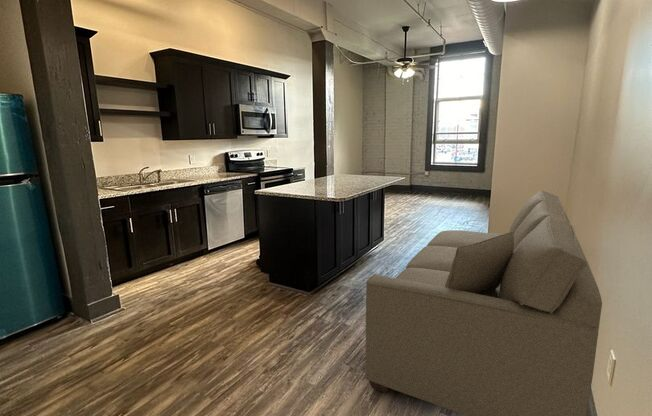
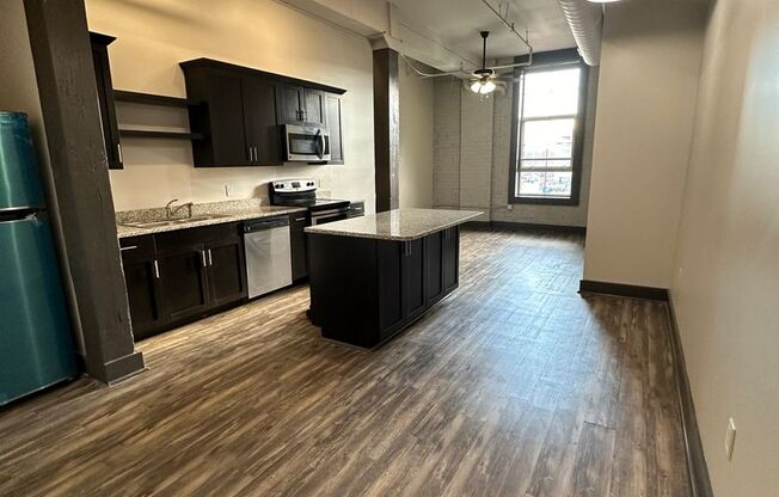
- sofa (484, 269)
